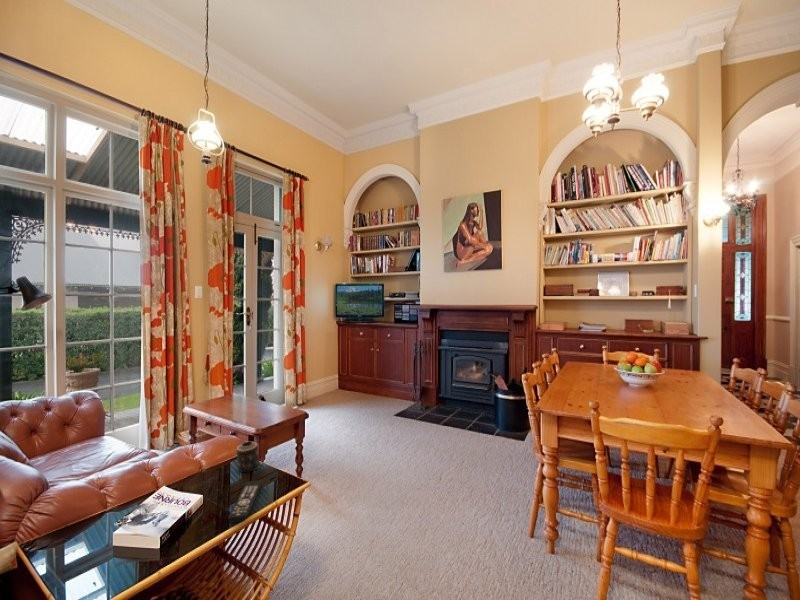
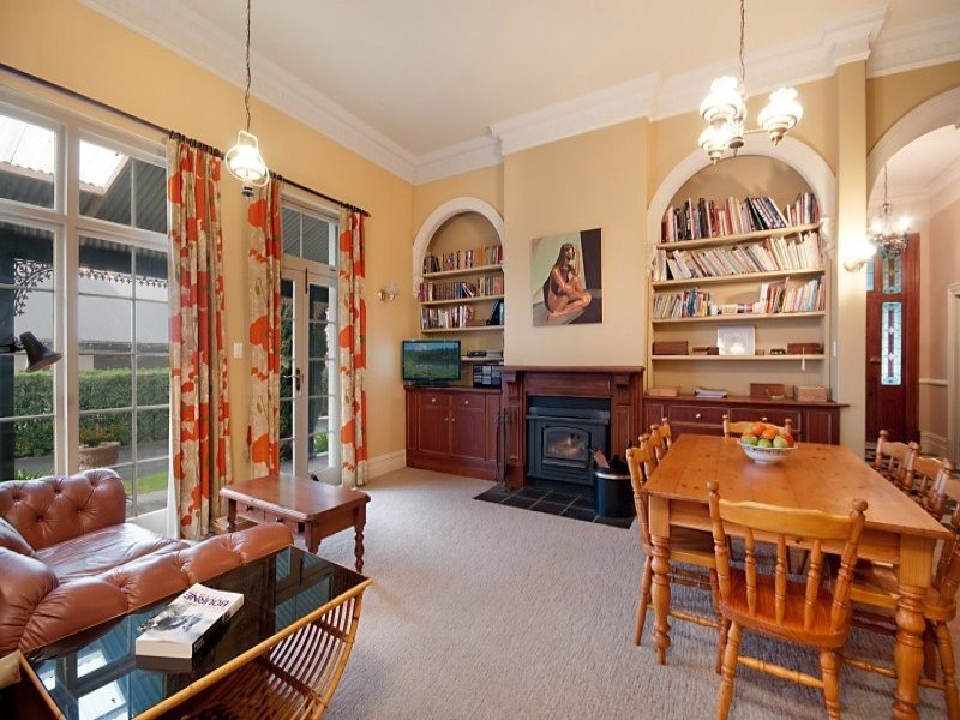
- candle (248, 454)
- remote control (246, 499)
